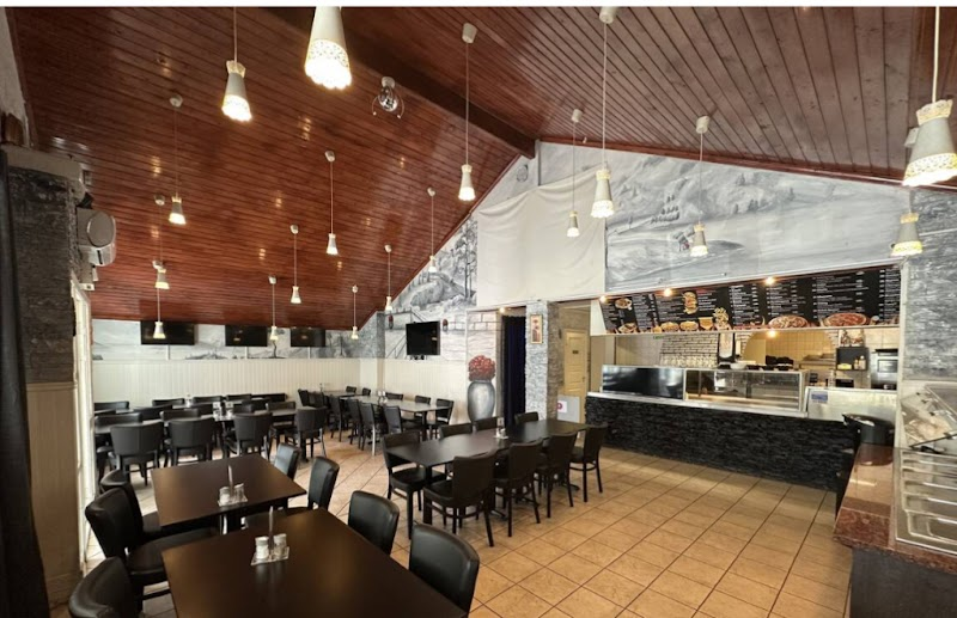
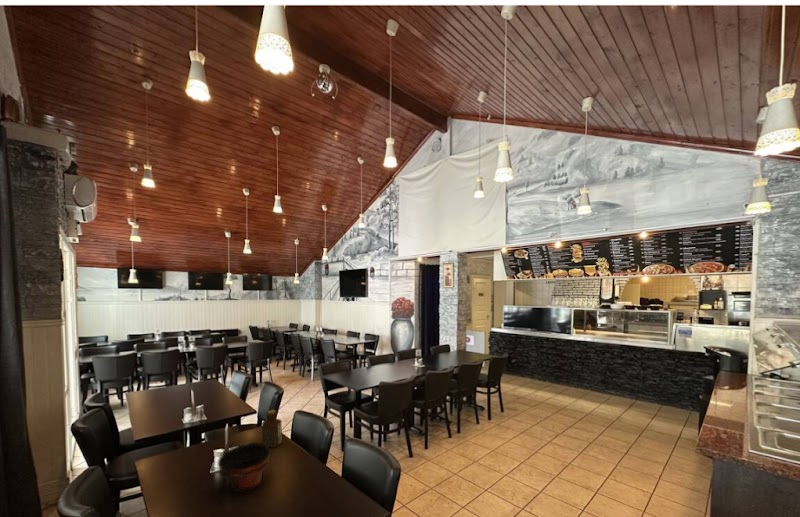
+ bottle (272, 427)
+ bowl (246, 468)
